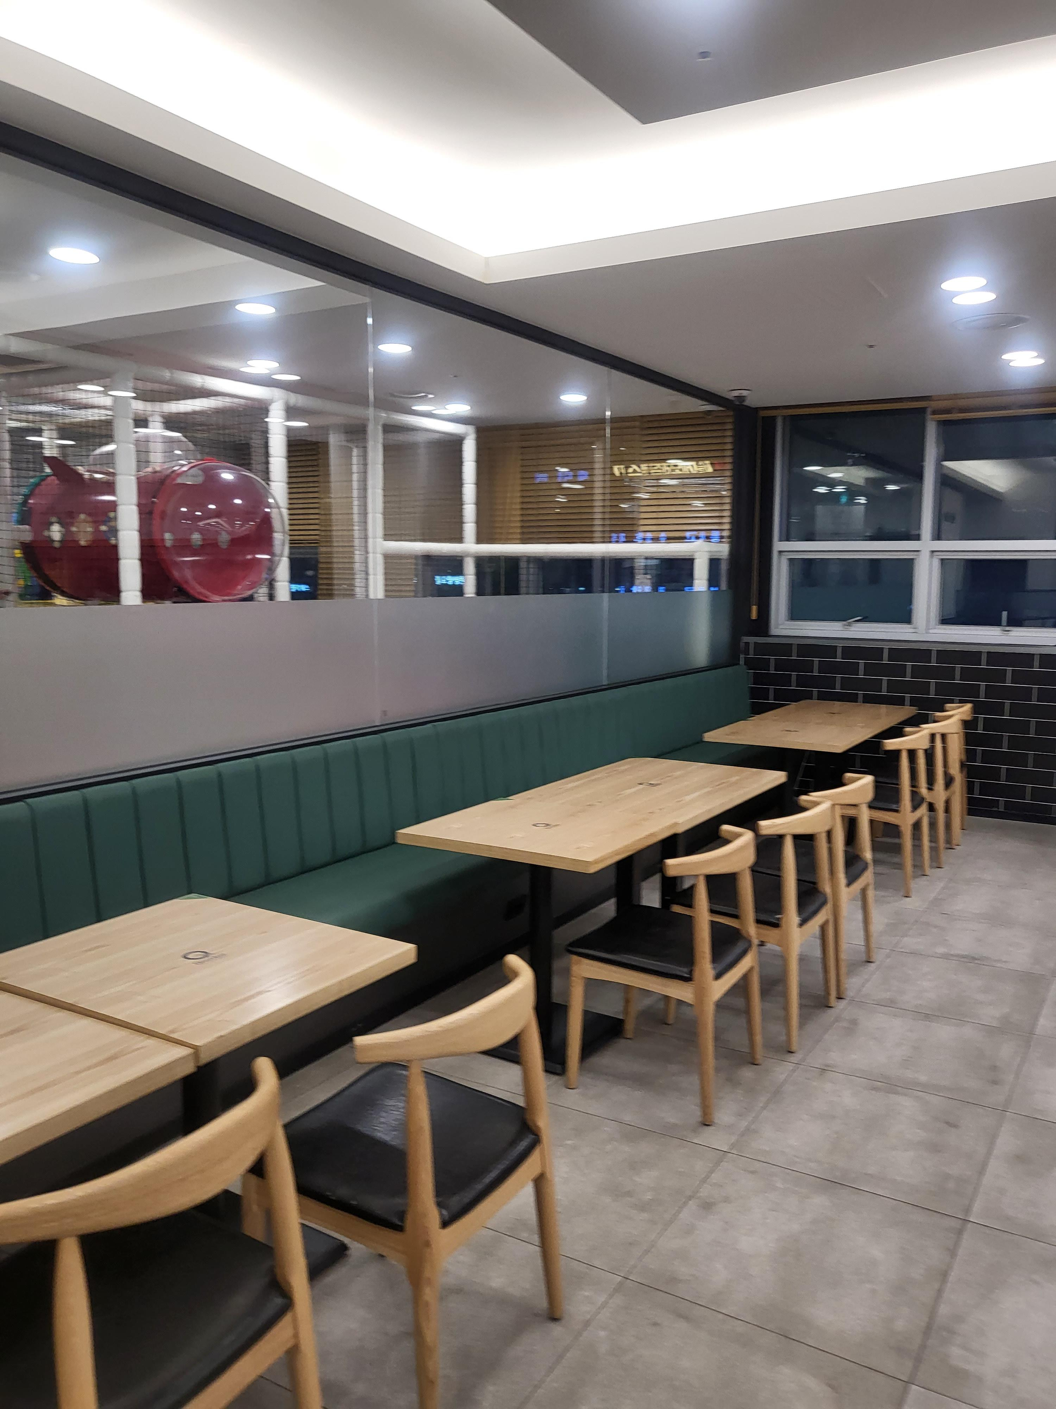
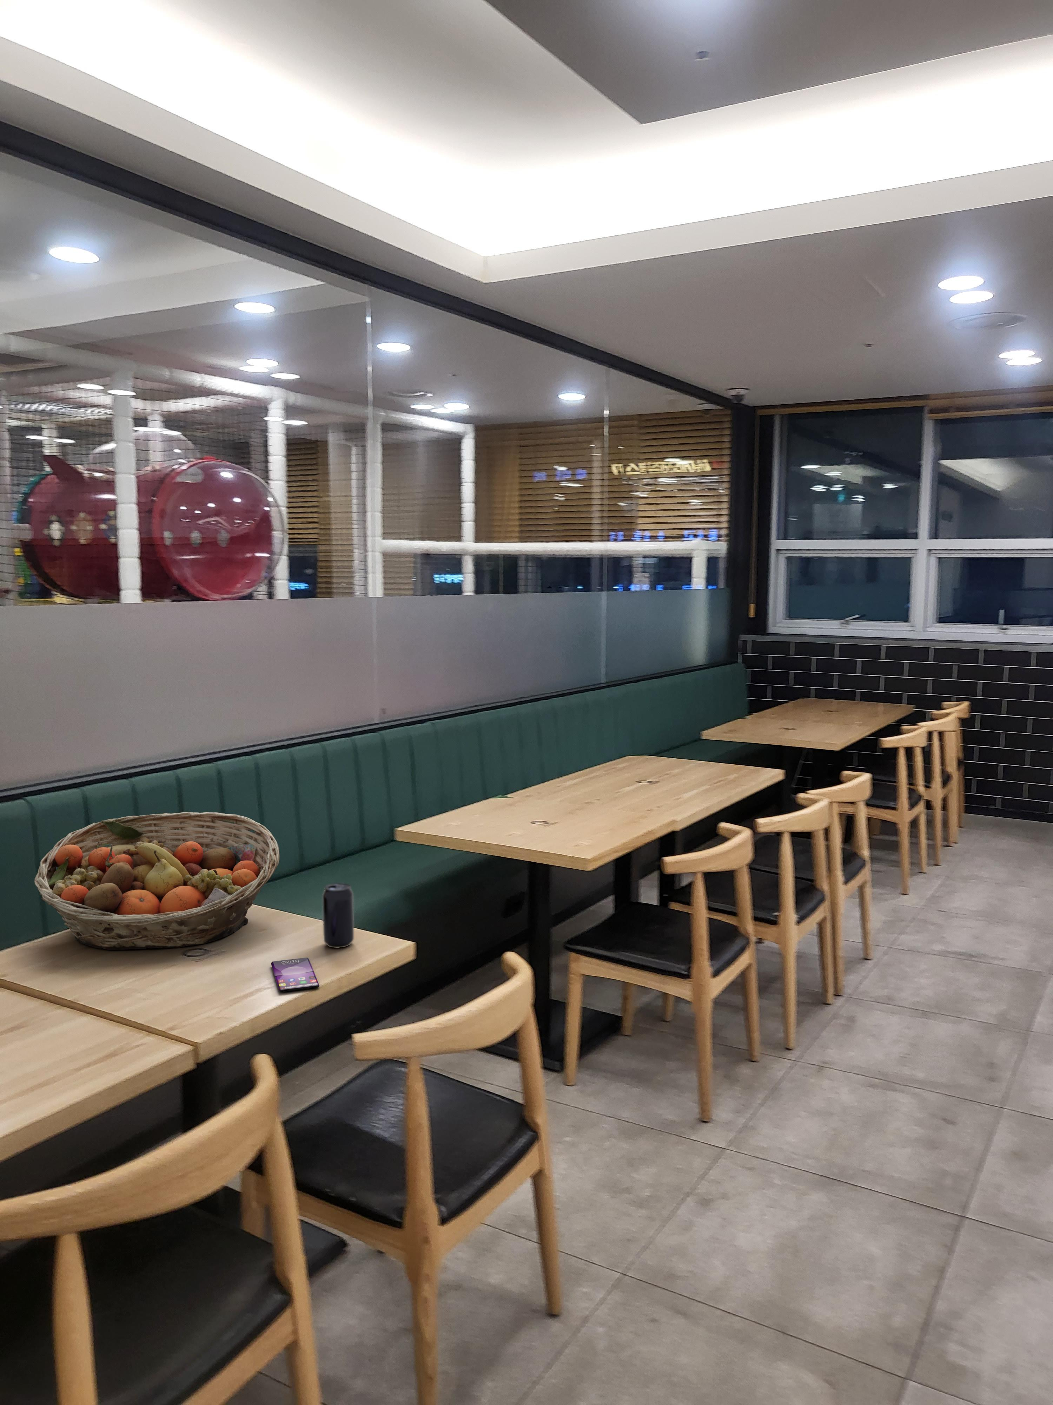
+ smartphone (294, 975)
+ fruit basket (161, 878)
+ beverage can (338, 915)
